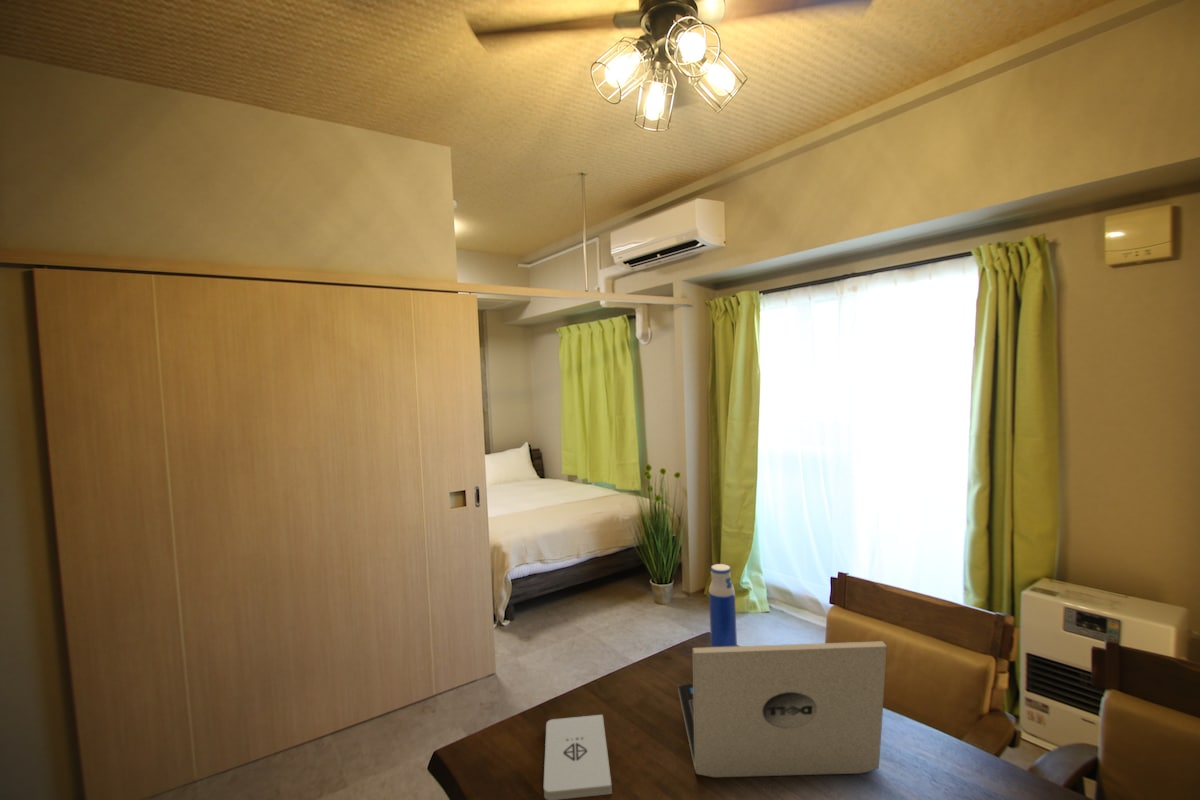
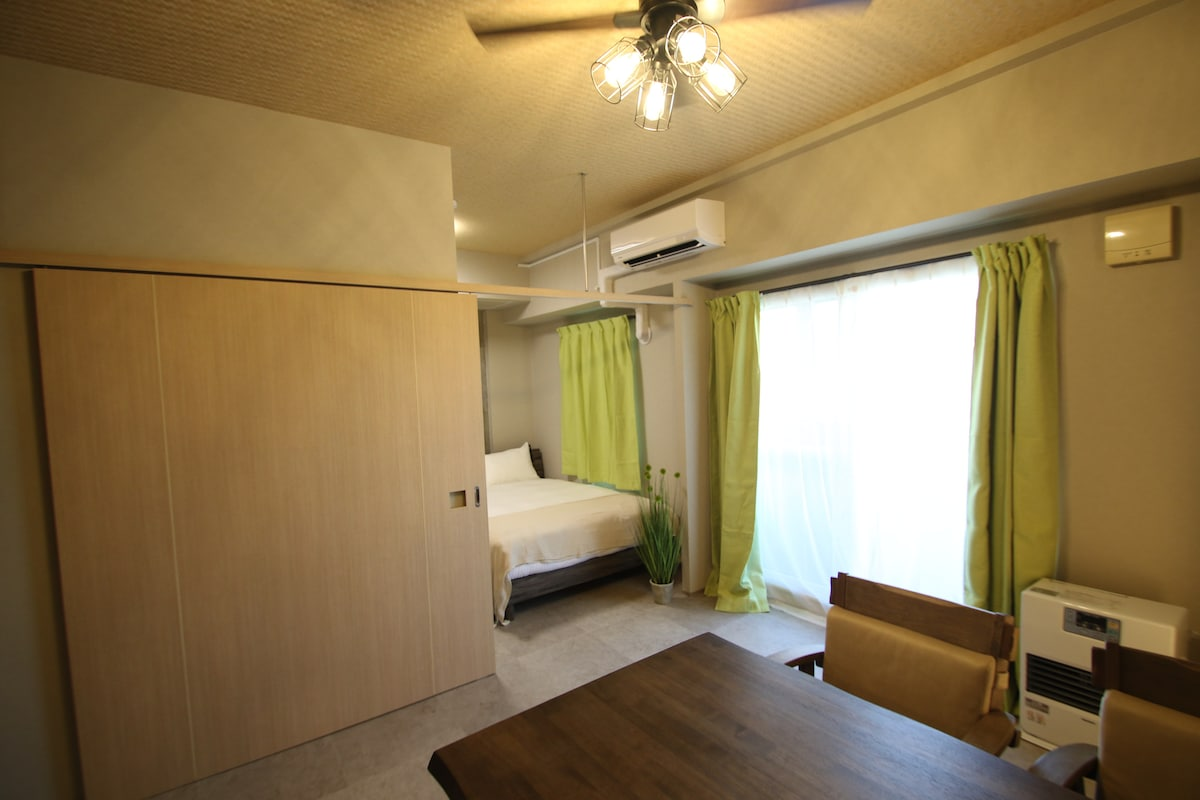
- notepad (576, 753)
- water bottle (722, 611)
- laptop (766, 671)
